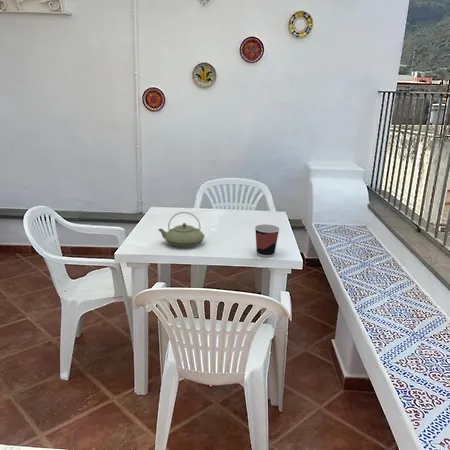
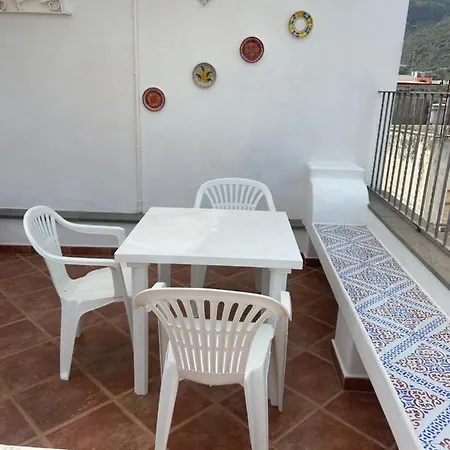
- cup (266, 241)
- teapot (181, 227)
